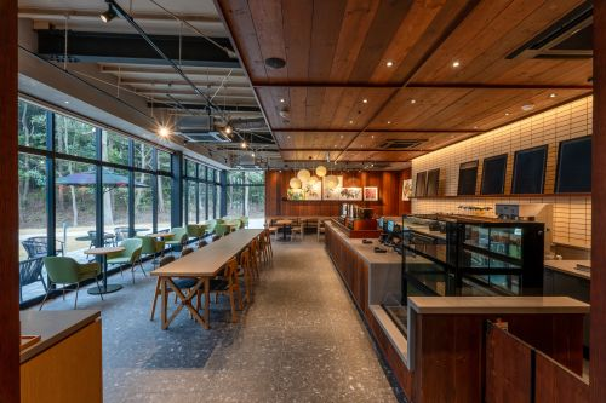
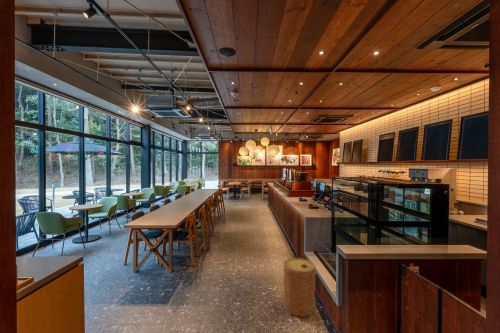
+ basket (299, 285)
